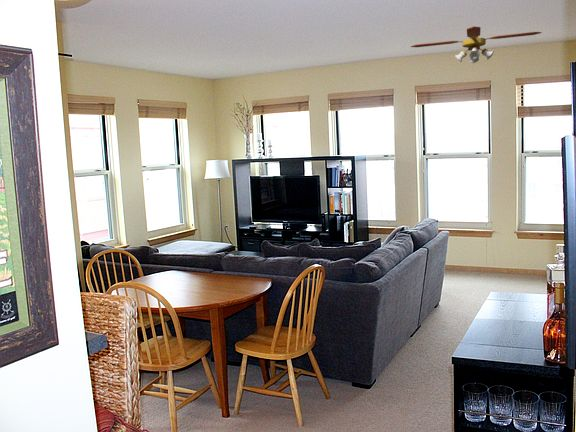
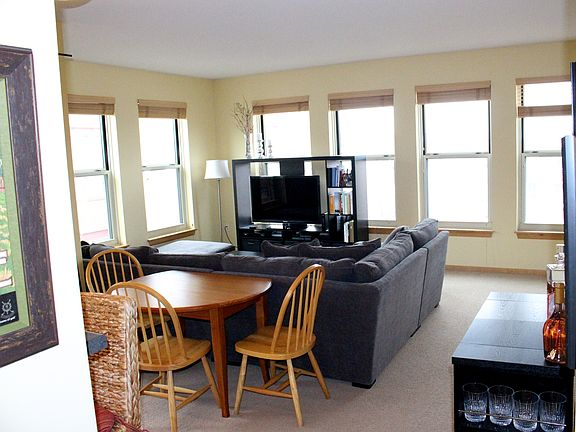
- ceiling fan (473, 43)
